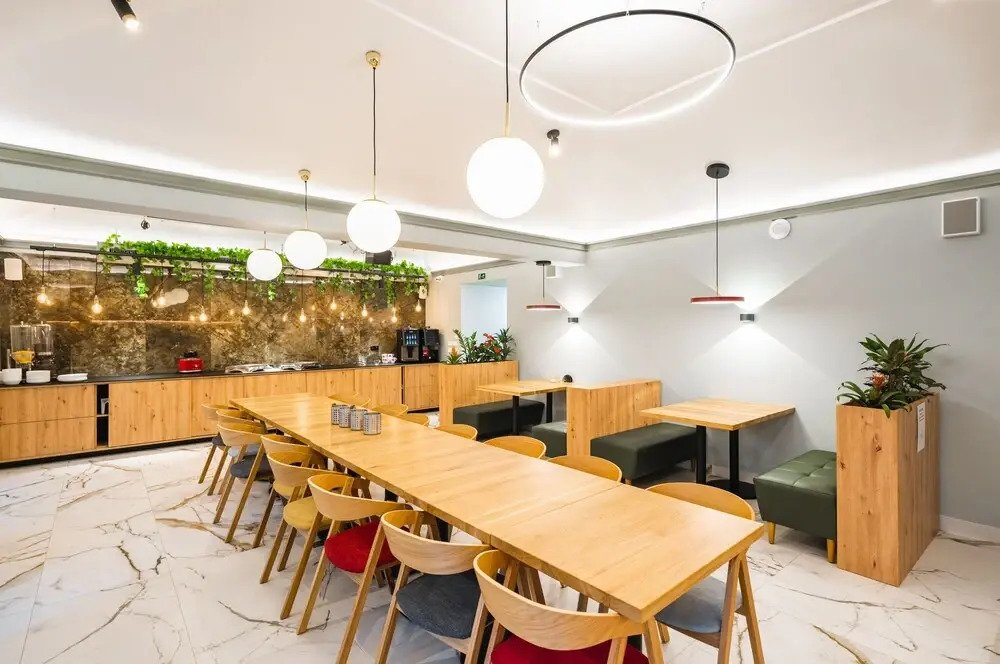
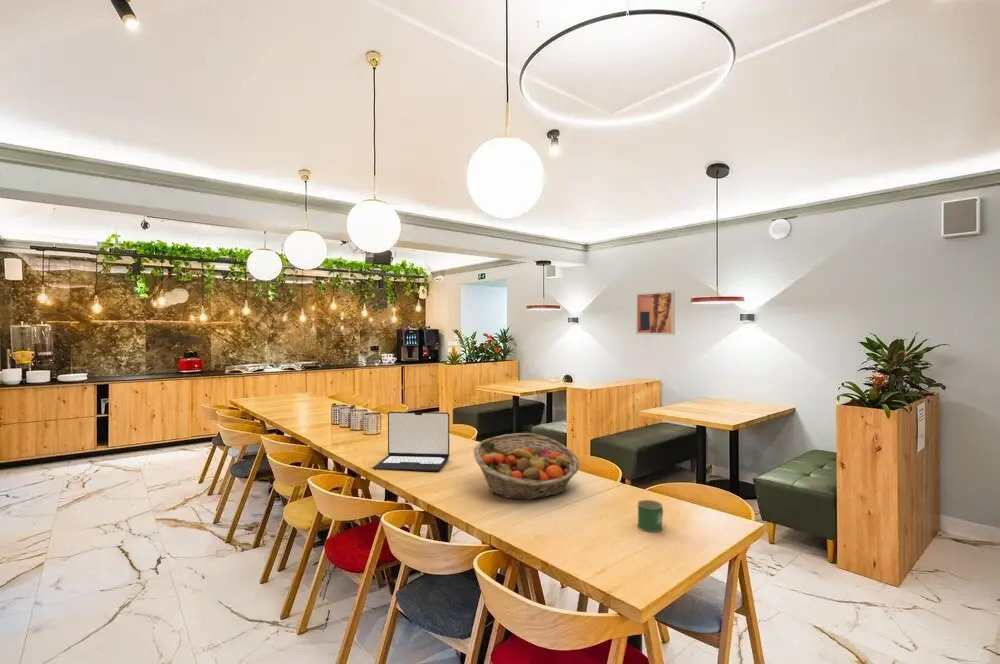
+ fruit basket (526, 464)
+ wall art (654, 313)
+ mug (652, 514)
+ laptop (412, 440)
